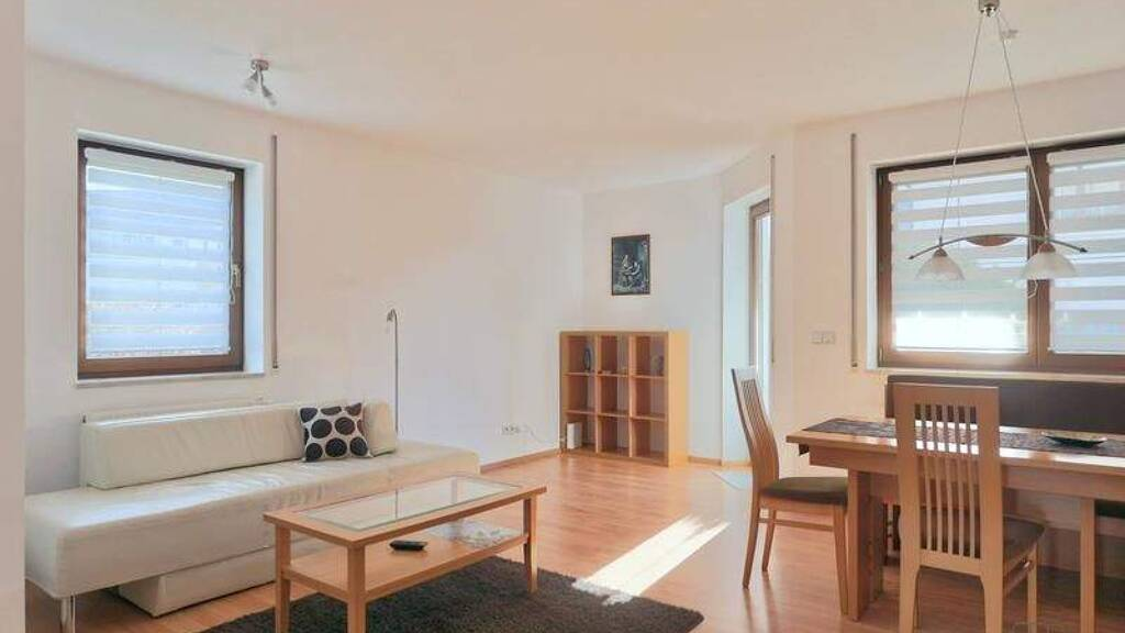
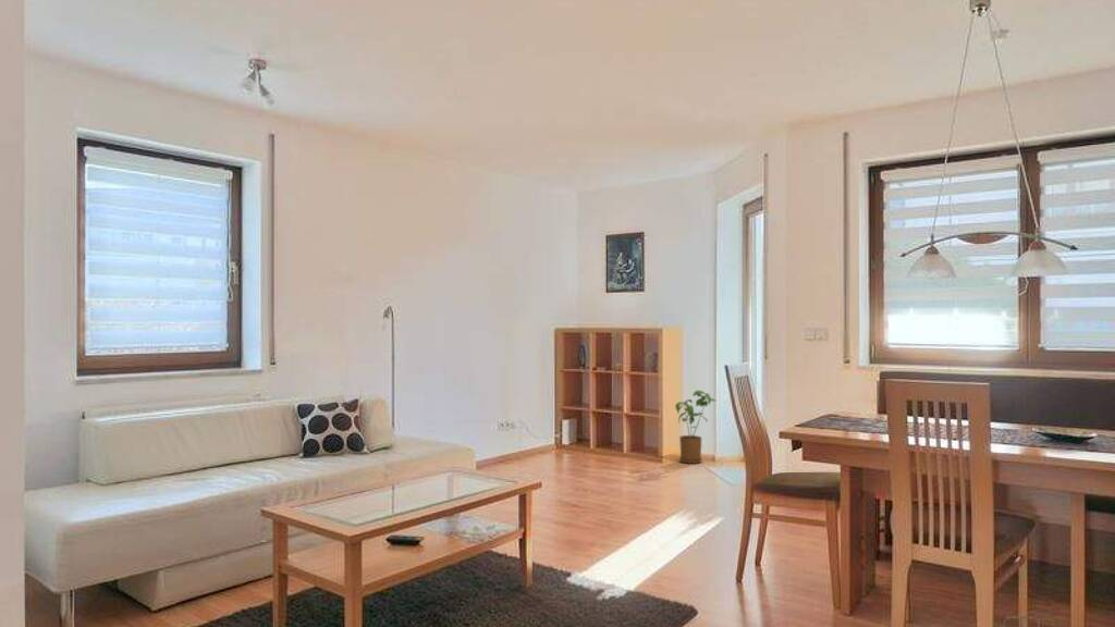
+ house plant (690, 426)
